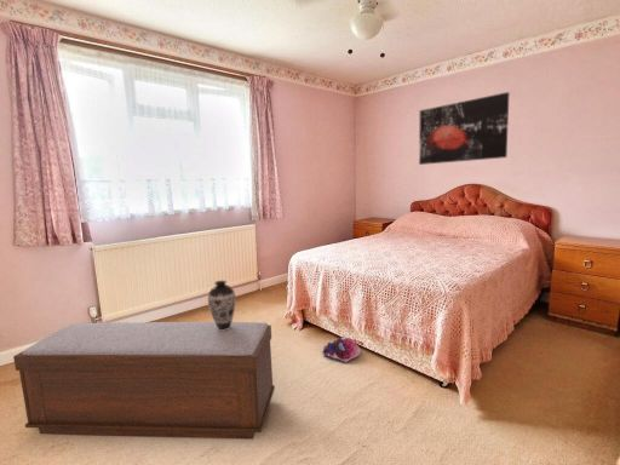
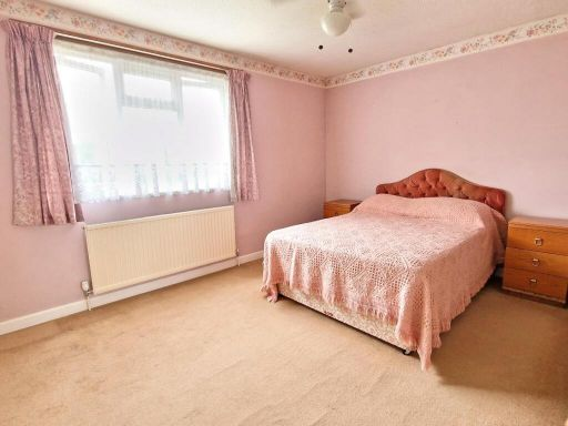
- plush toy (341, 346)
- wall art (459, 132)
- bench (155, 374)
- decorative vase (222, 305)
